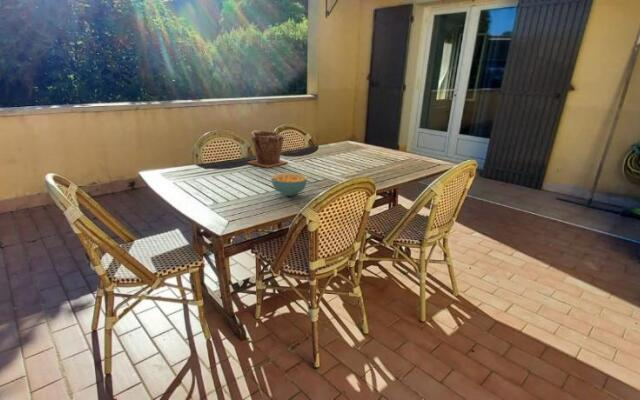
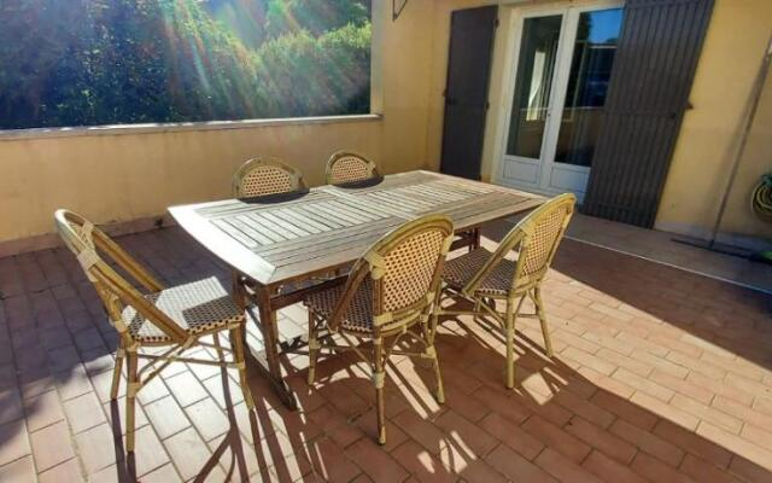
- plant pot (267, 147)
- cereal bowl (289, 185)
